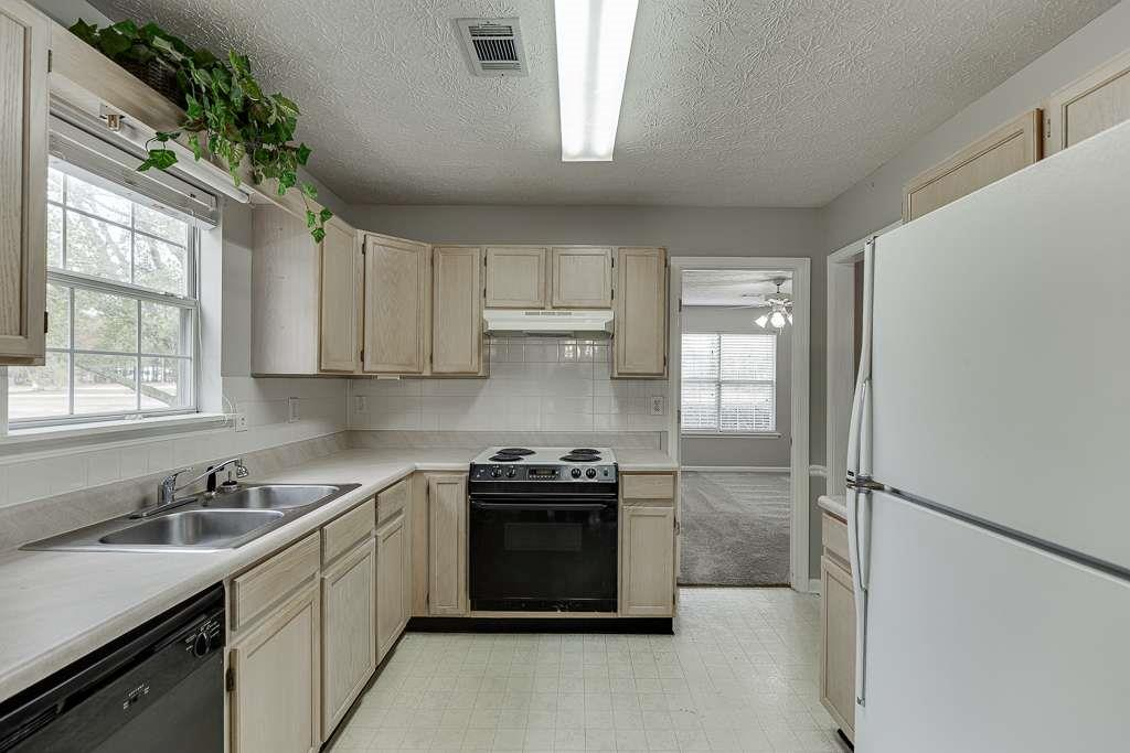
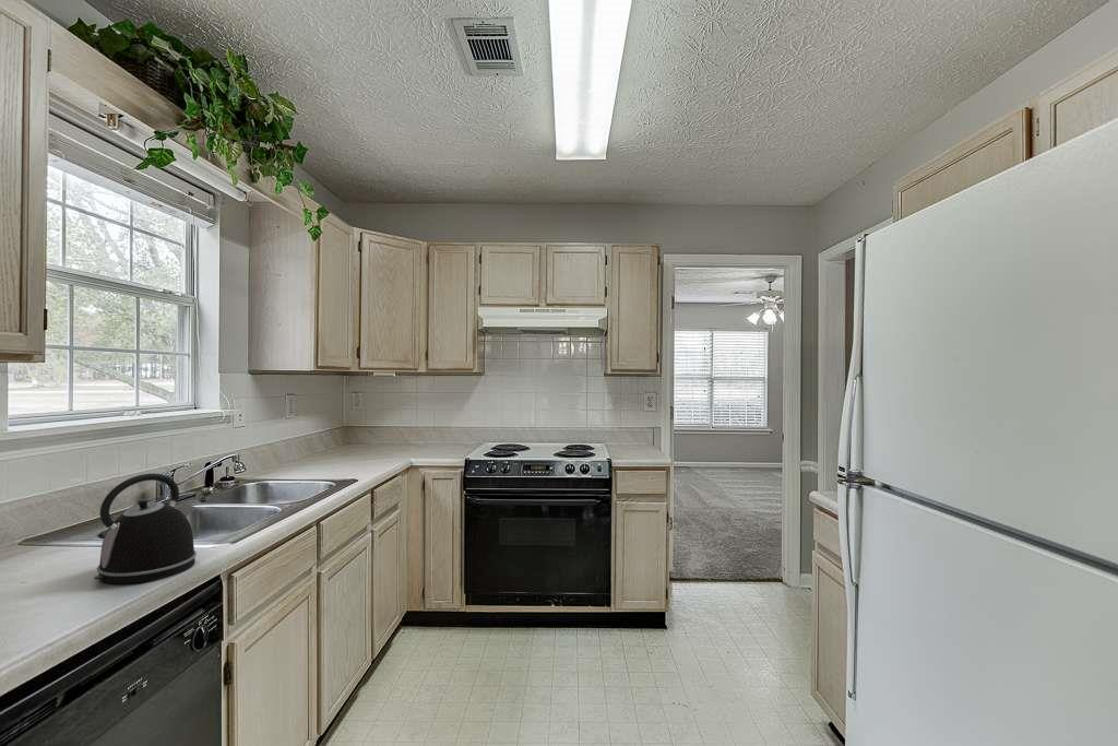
+ kettle (147, 521)
